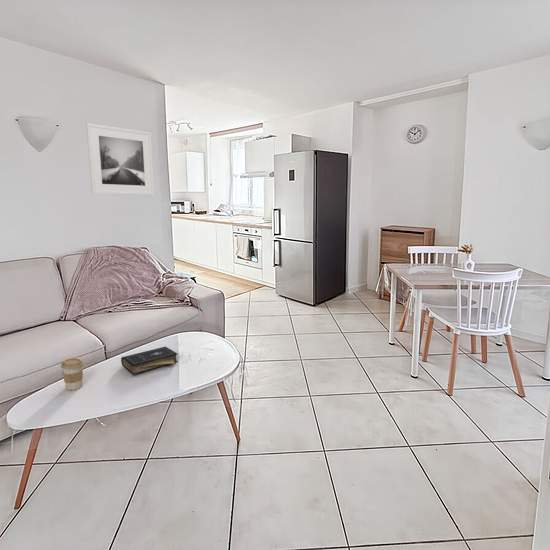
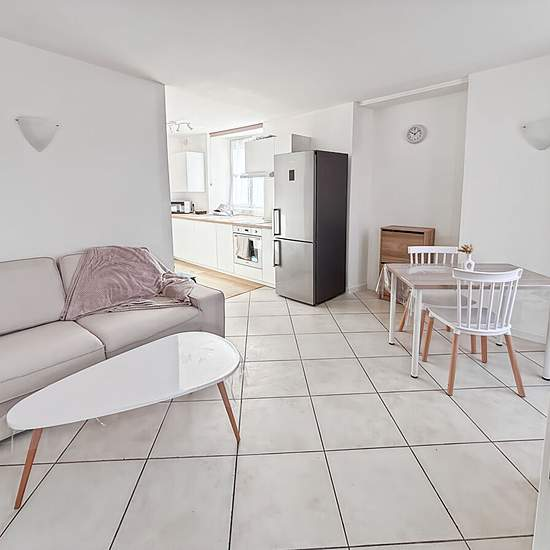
- coffee cup (73, 373)
- book (151, 360)
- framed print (122, 161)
